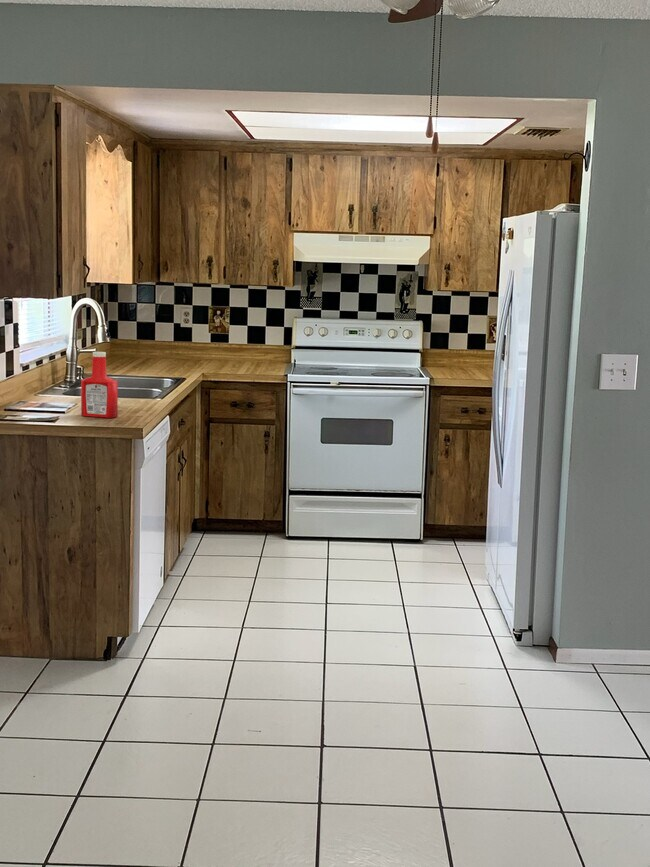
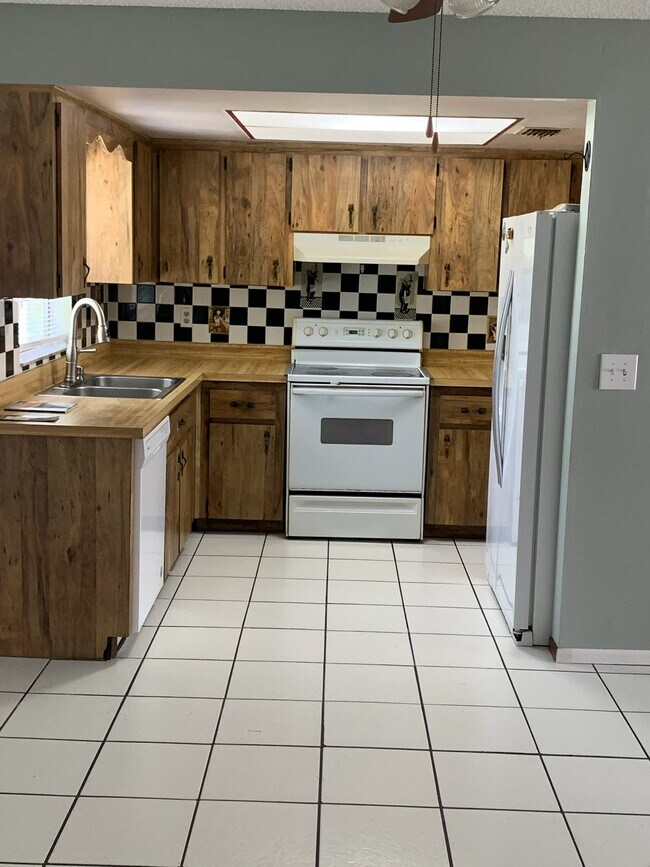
- soap bottle (99, 384)
